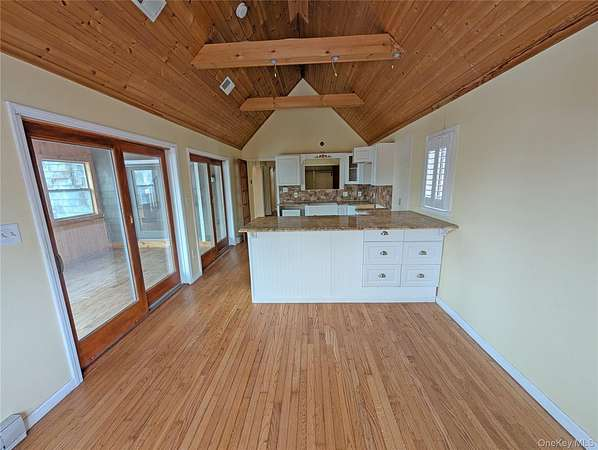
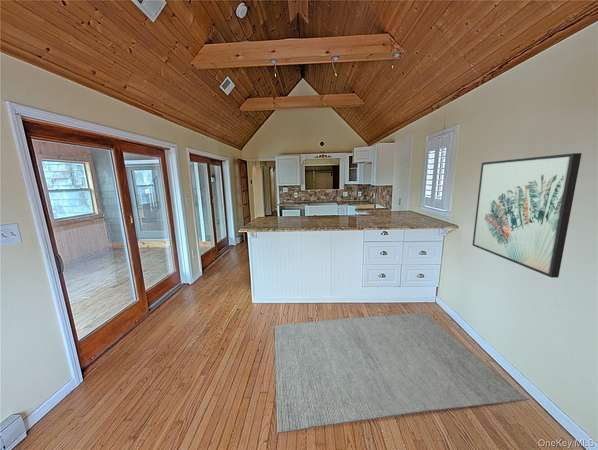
+ wall art (513, 210)
+ rug (374, 354)
